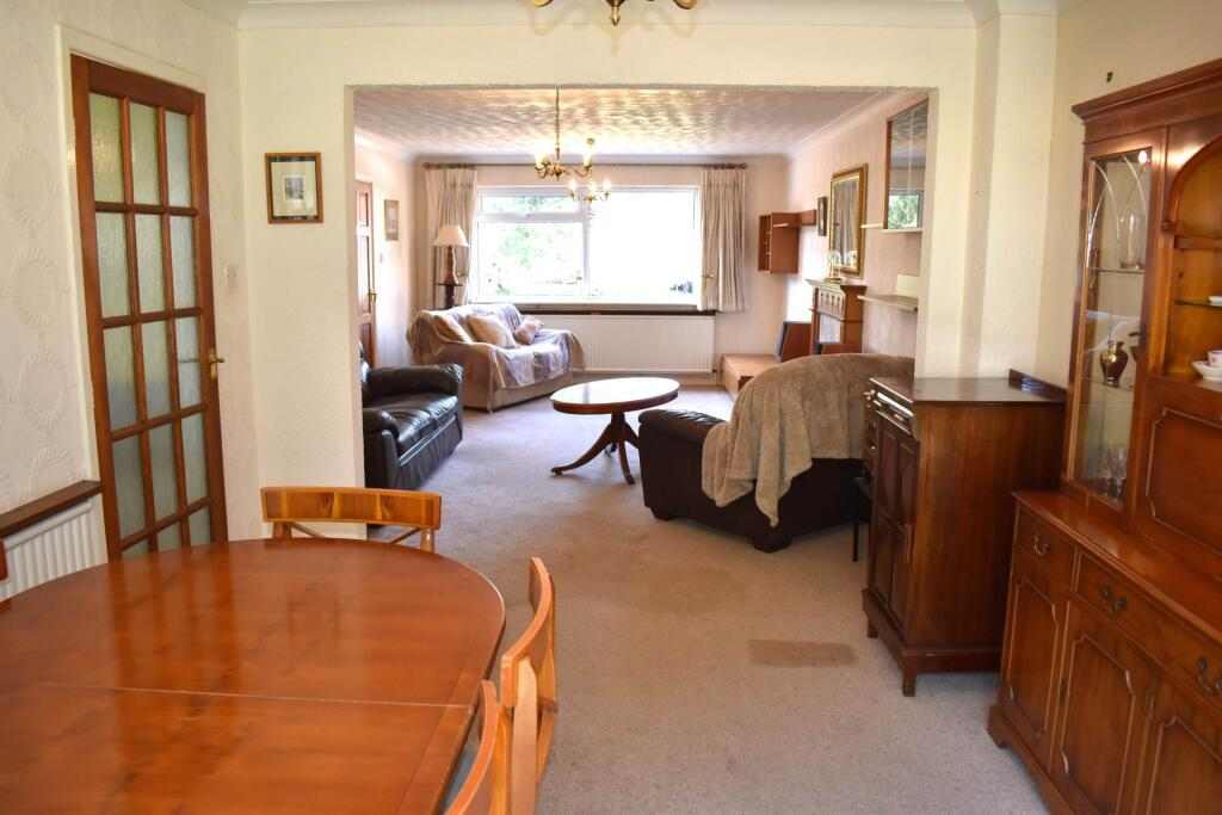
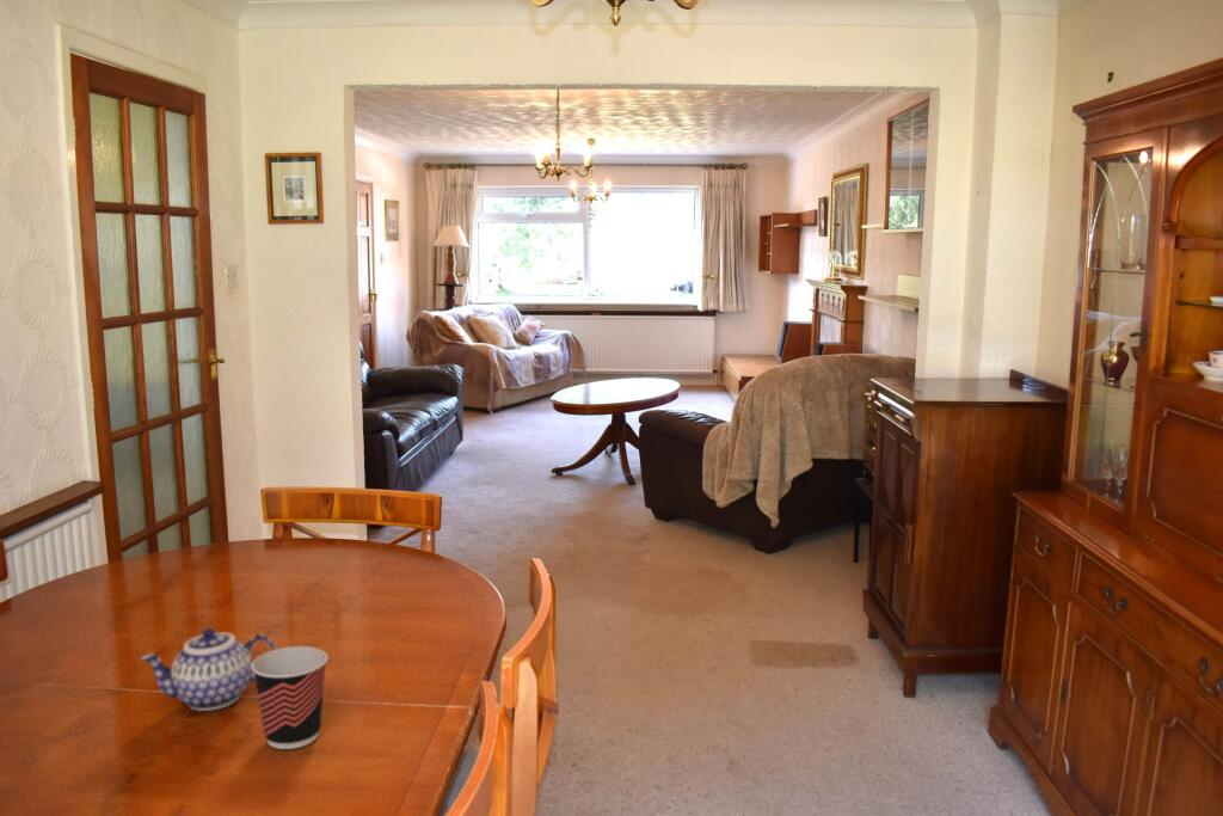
+ cup (291, 699)
+ teapot (210, 664)
